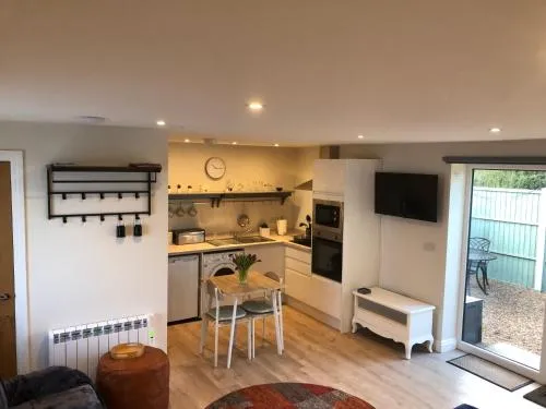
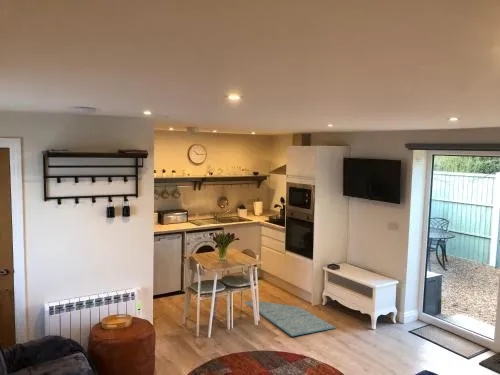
+ rug (286, 313)
